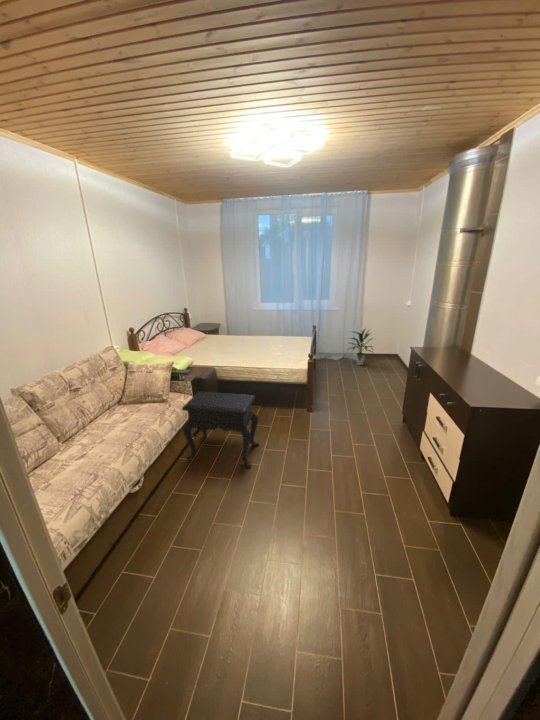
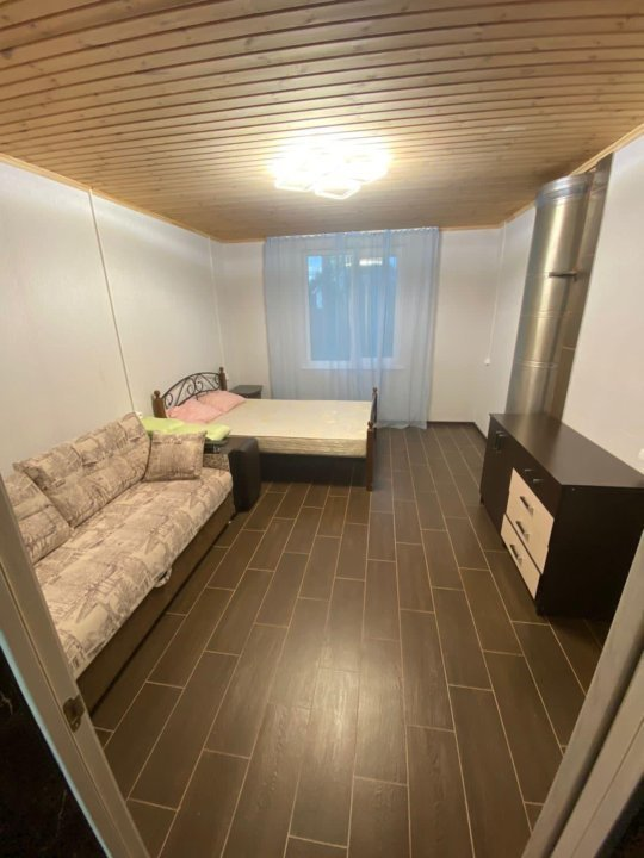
- side table (223, 424)
- indoor plant (360, 345)
